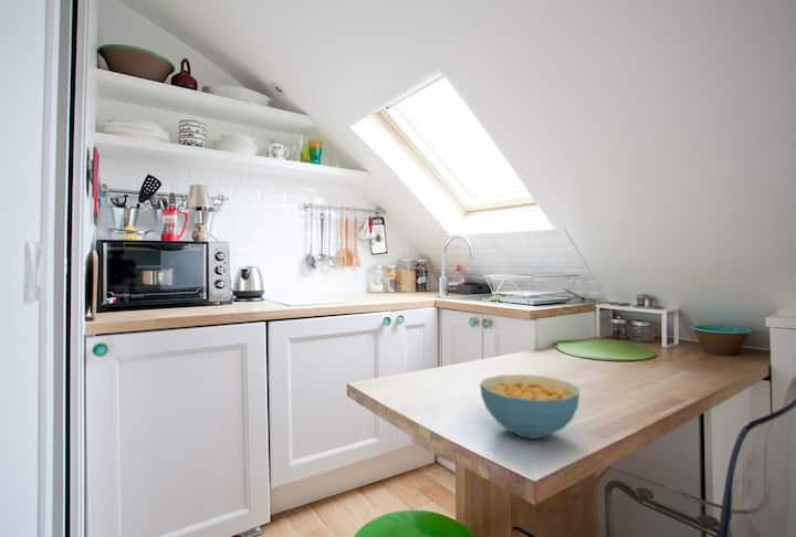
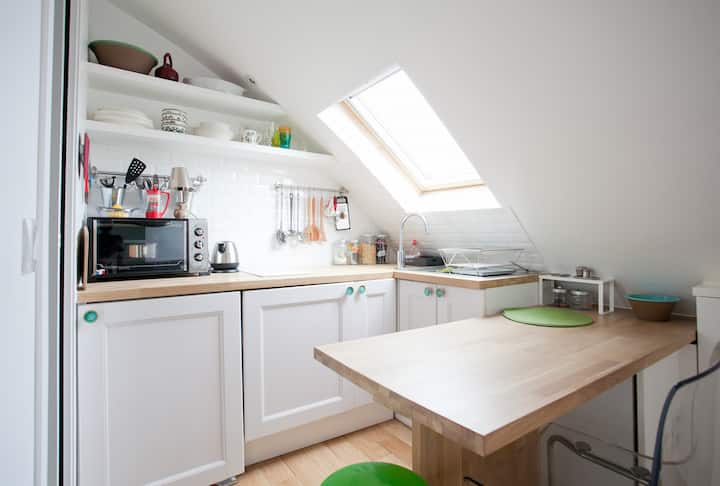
- cereal bowl (528, 409)
